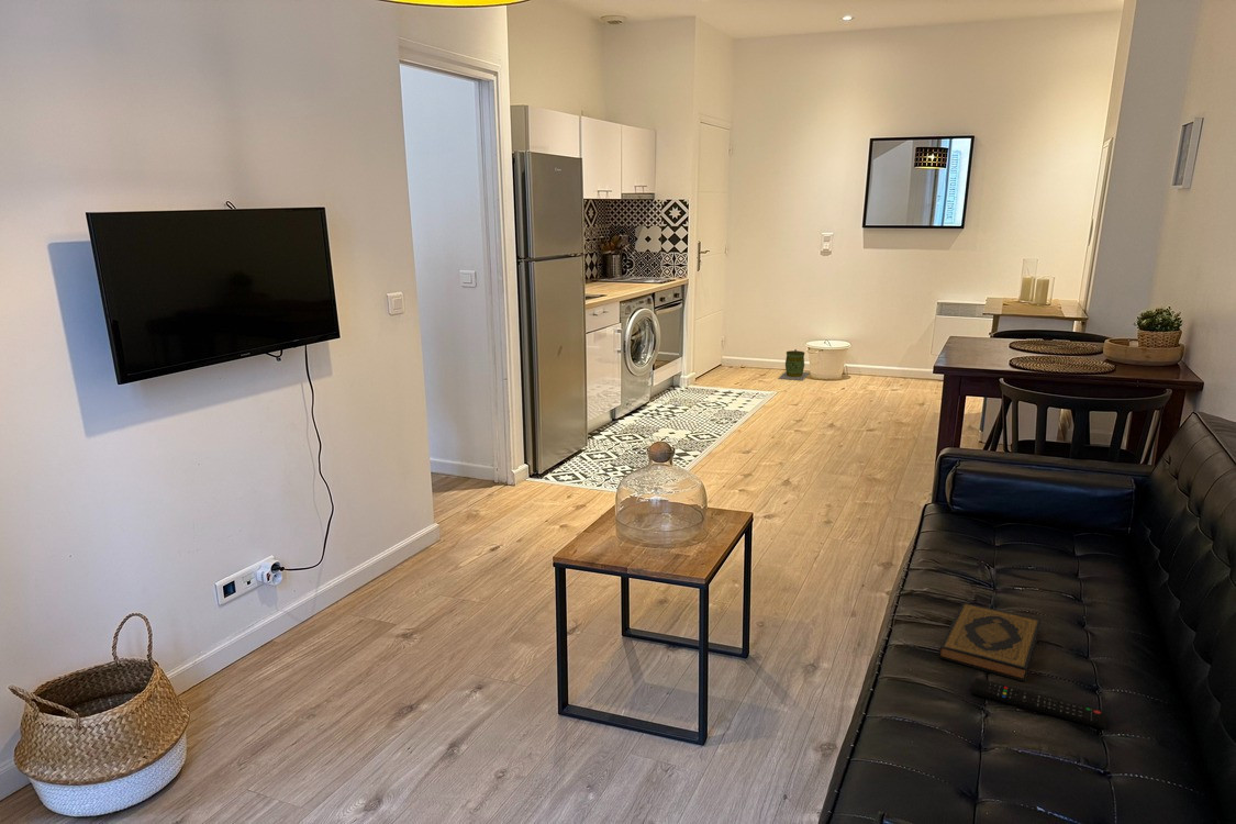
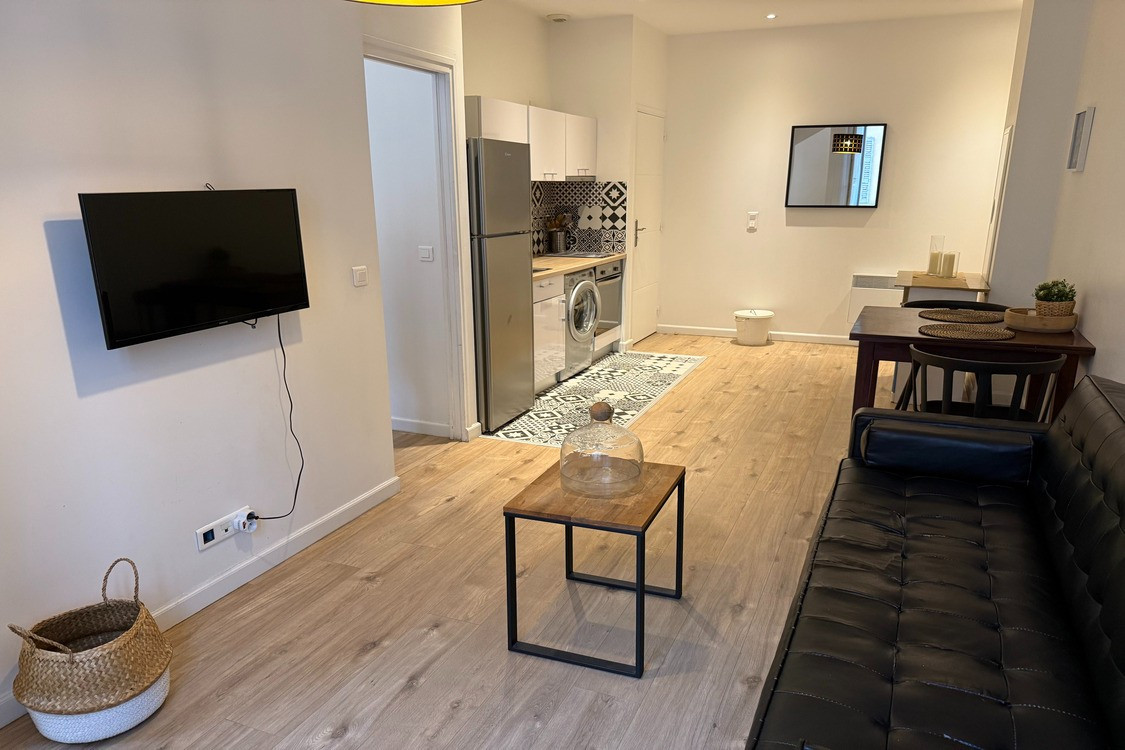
- remote control (1037, 703)
- hardback book (991, 638)
- trash can (794, 361)
